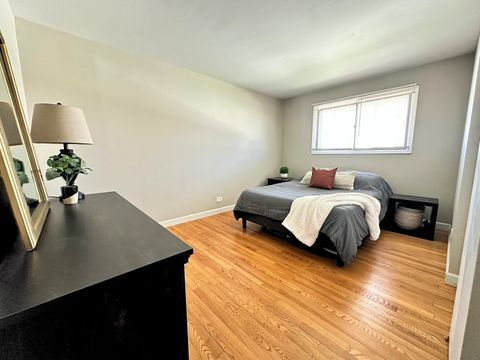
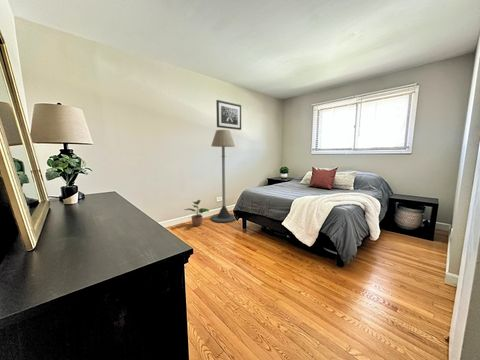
+ floor lamp (223, 175)
+ potted plant (197, 212)
+ wall art (229, 115)
